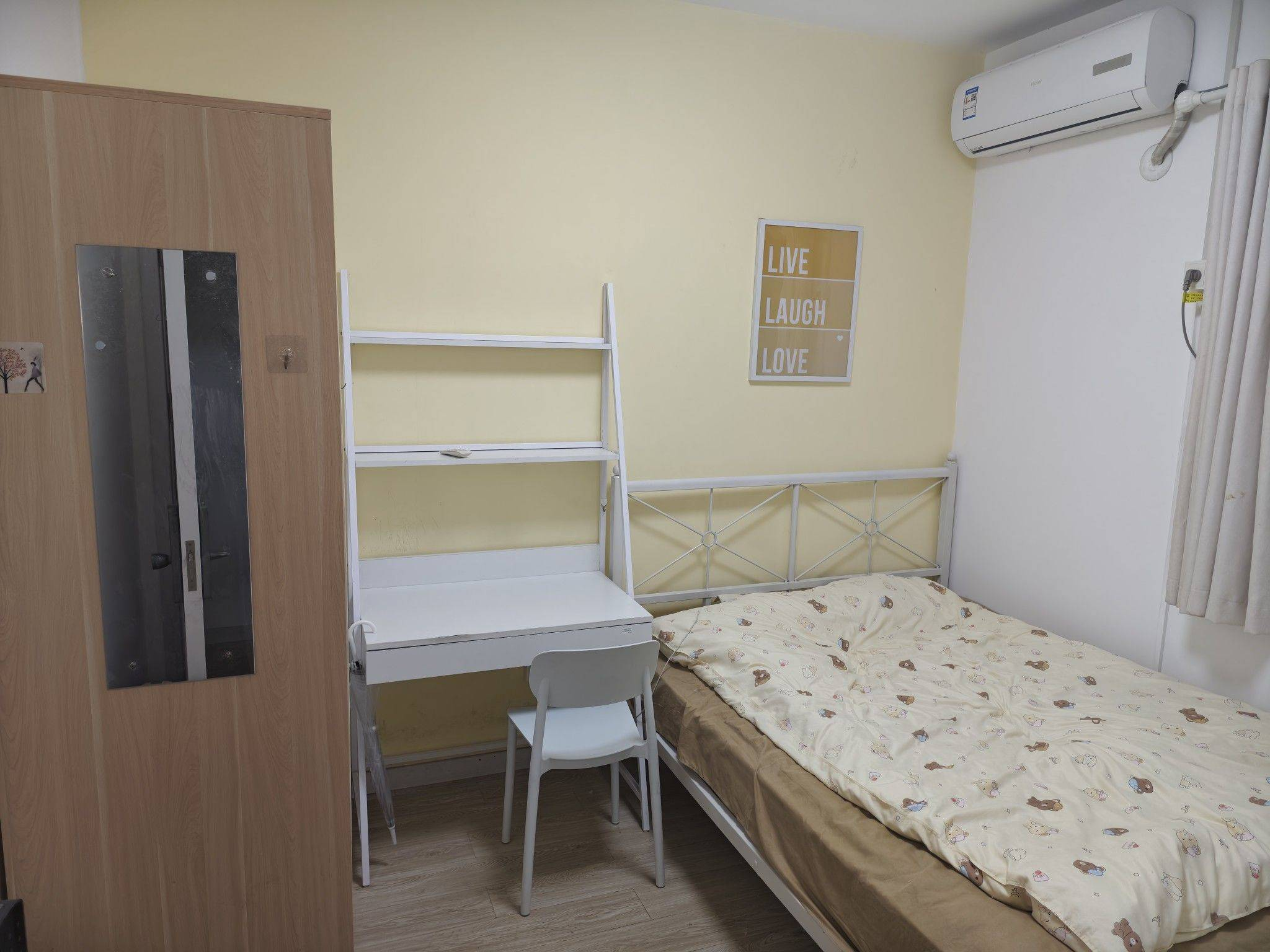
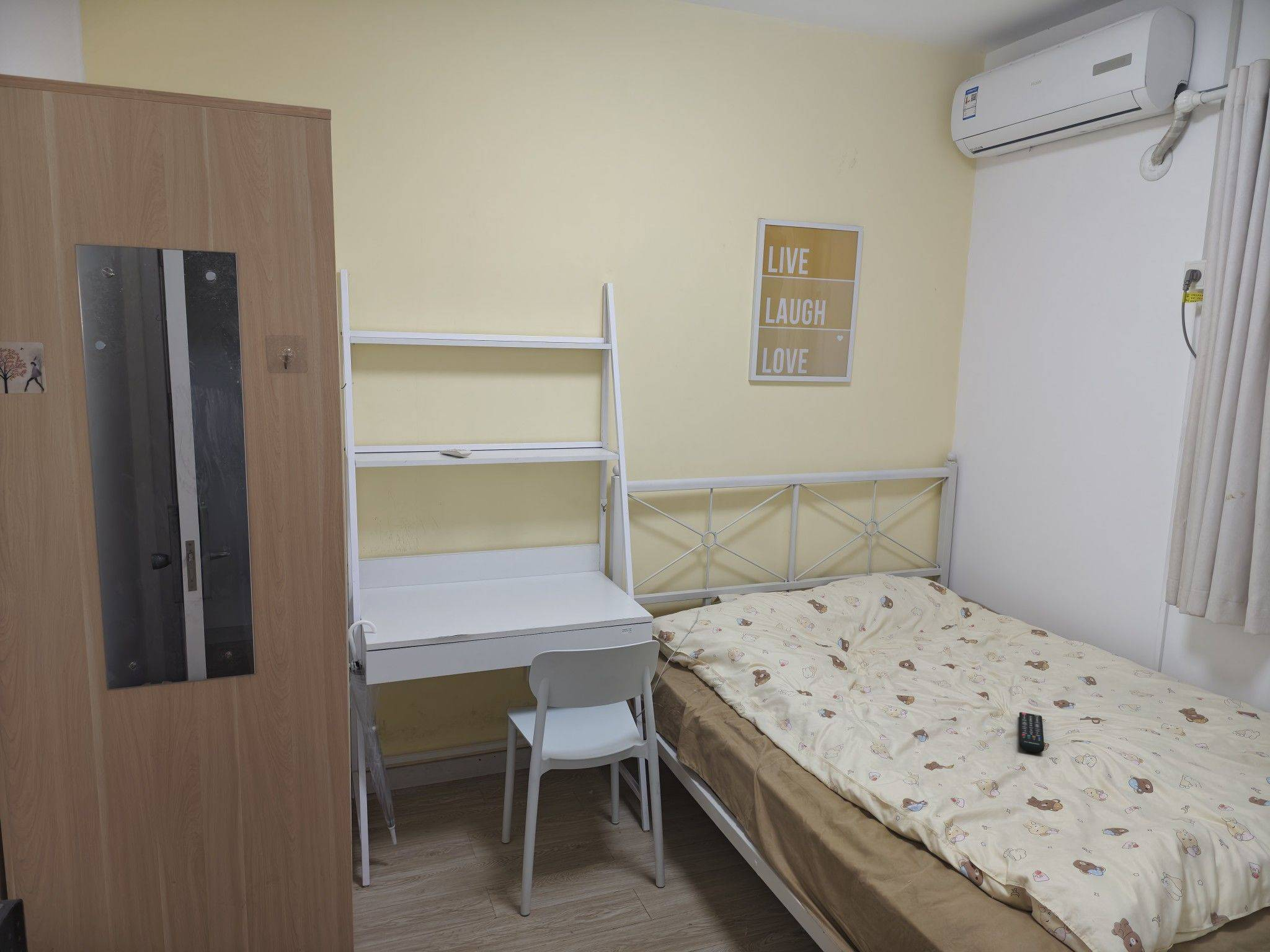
+ remote control (1031, 731)
